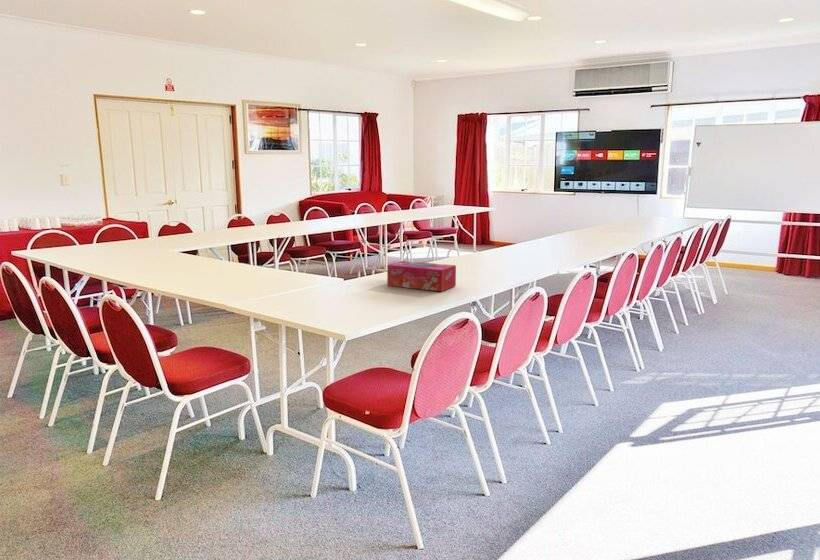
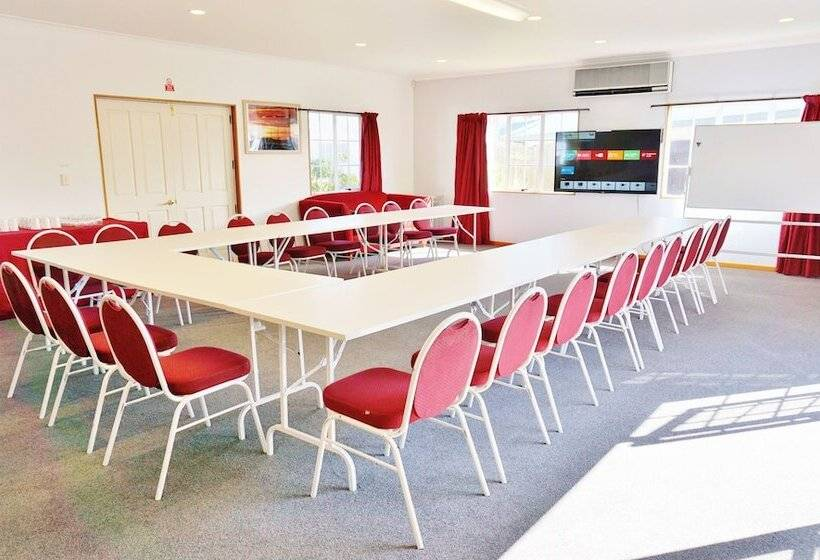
- tissue box (421, 275)
